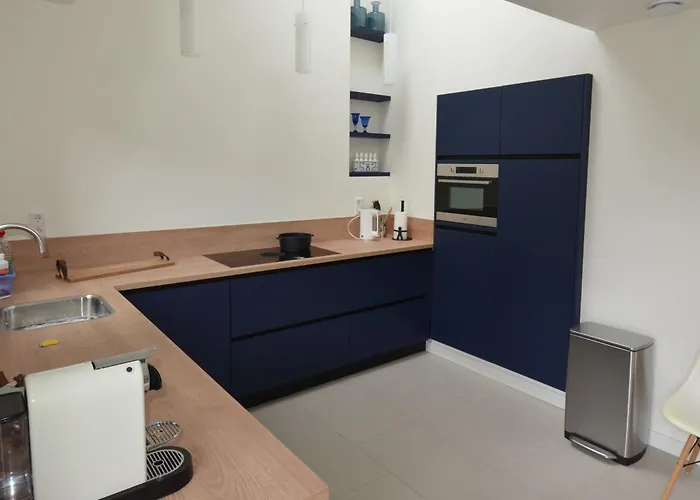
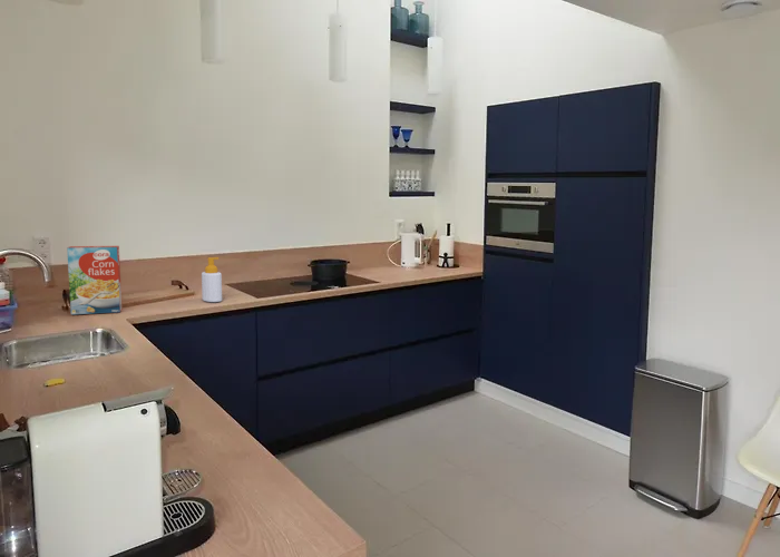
+ cereal box (95, 278)
+ soap bottle (211, 278)
